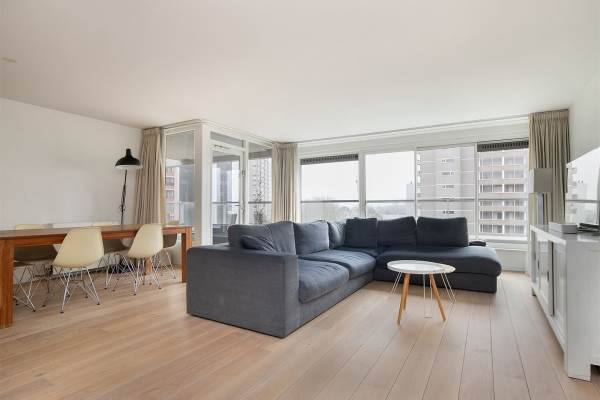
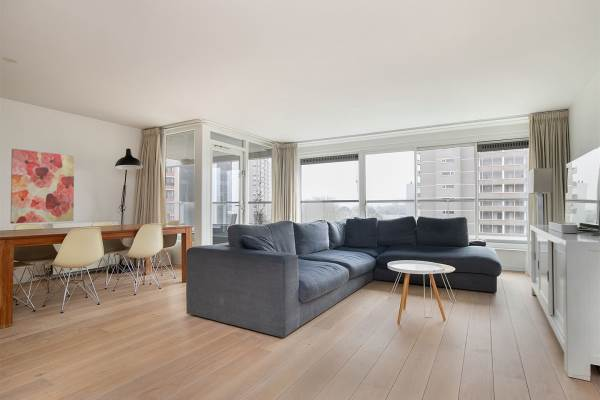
+ wall art (44, 187)
